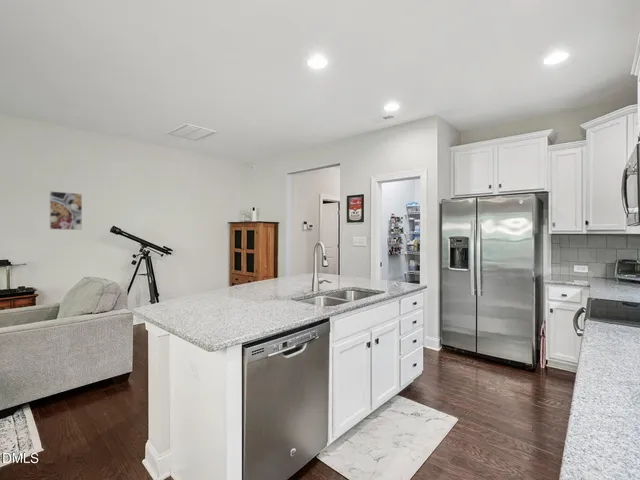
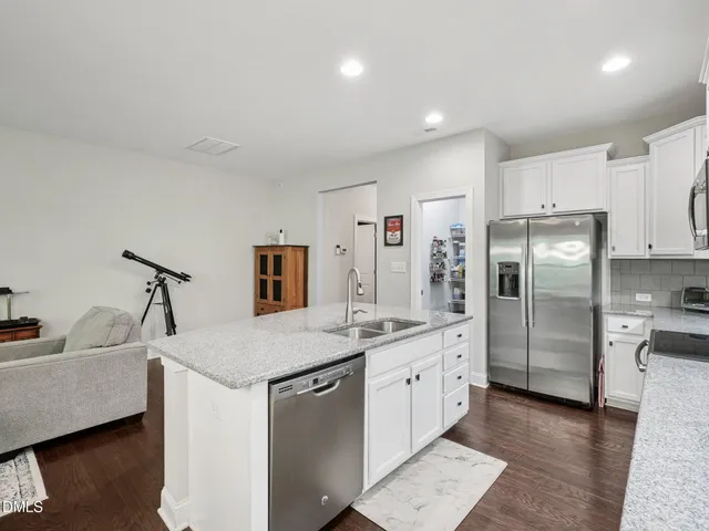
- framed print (66, 211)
